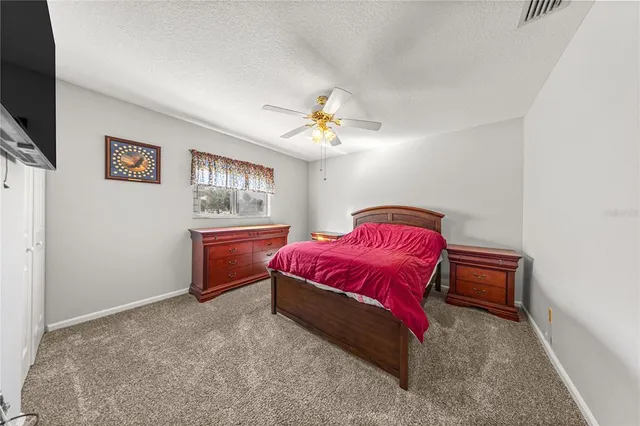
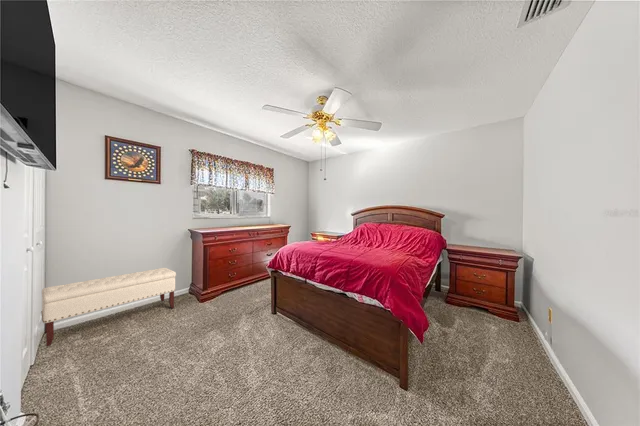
+ bench (117, 298)
